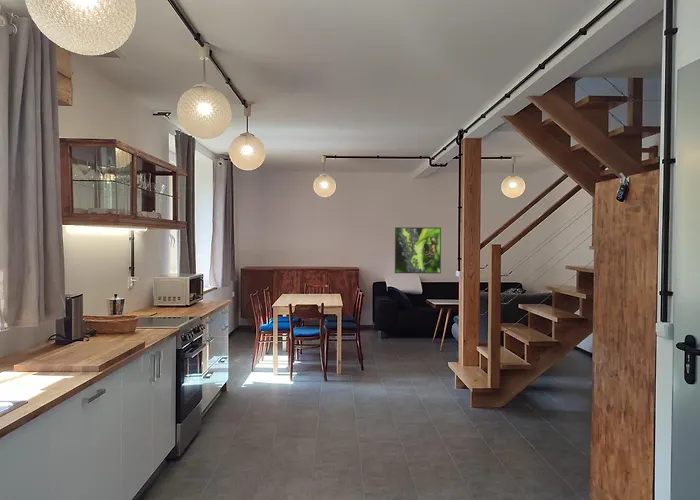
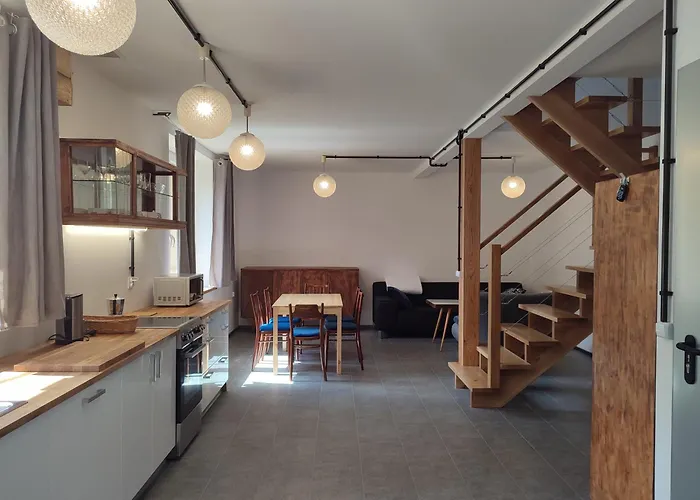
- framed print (417, 250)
